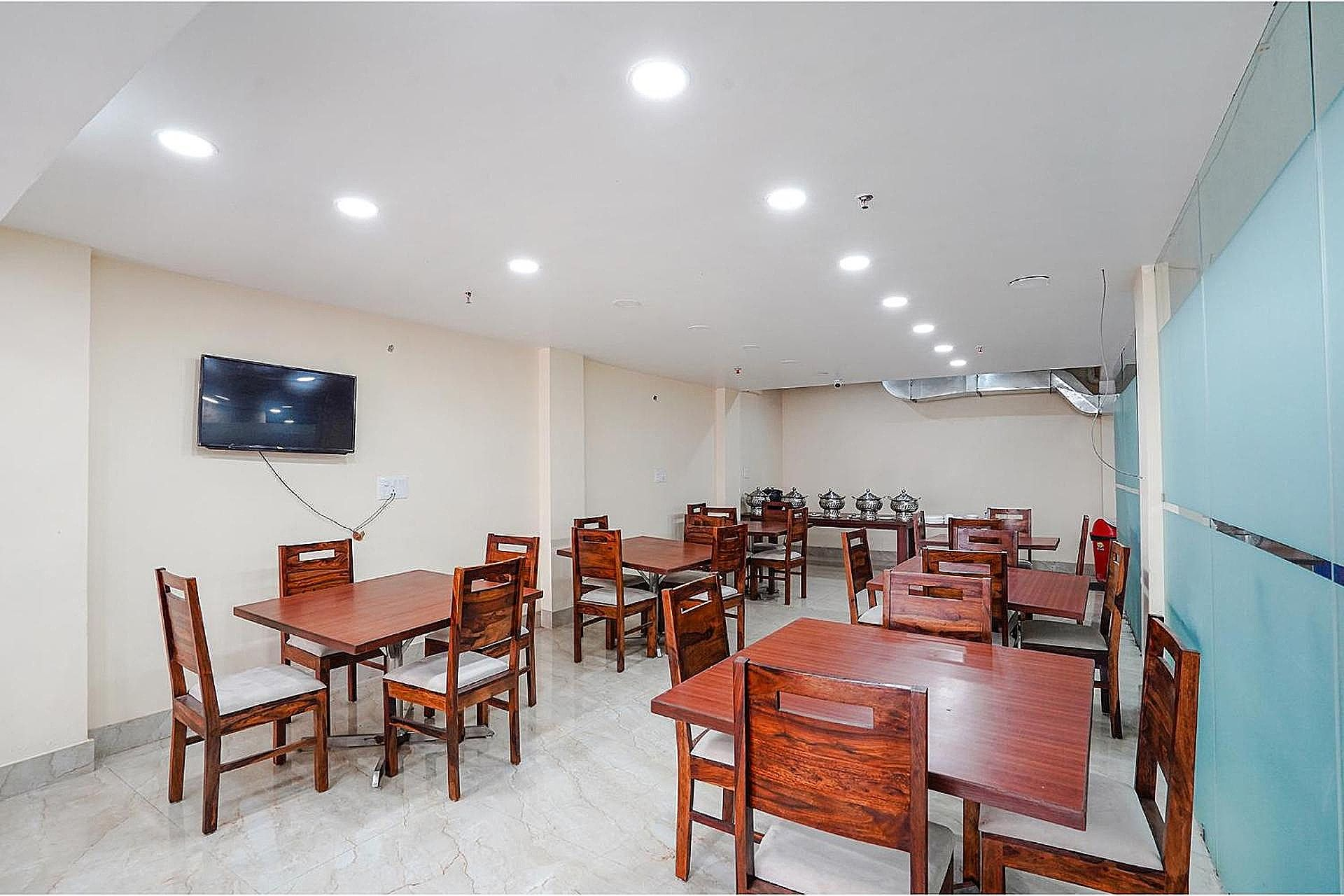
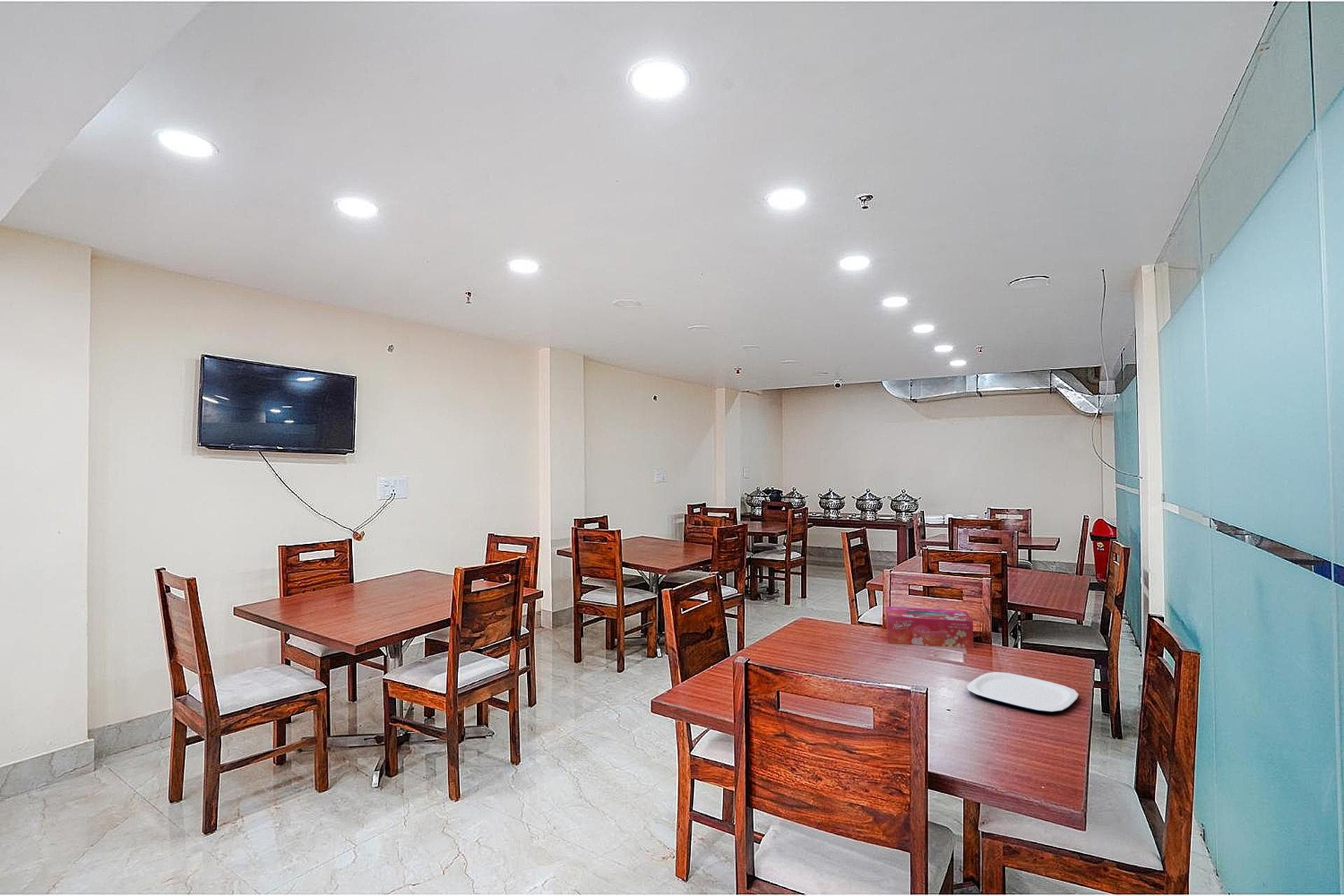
+ tissue box (927, 626)
+ plate (1021, 692)
